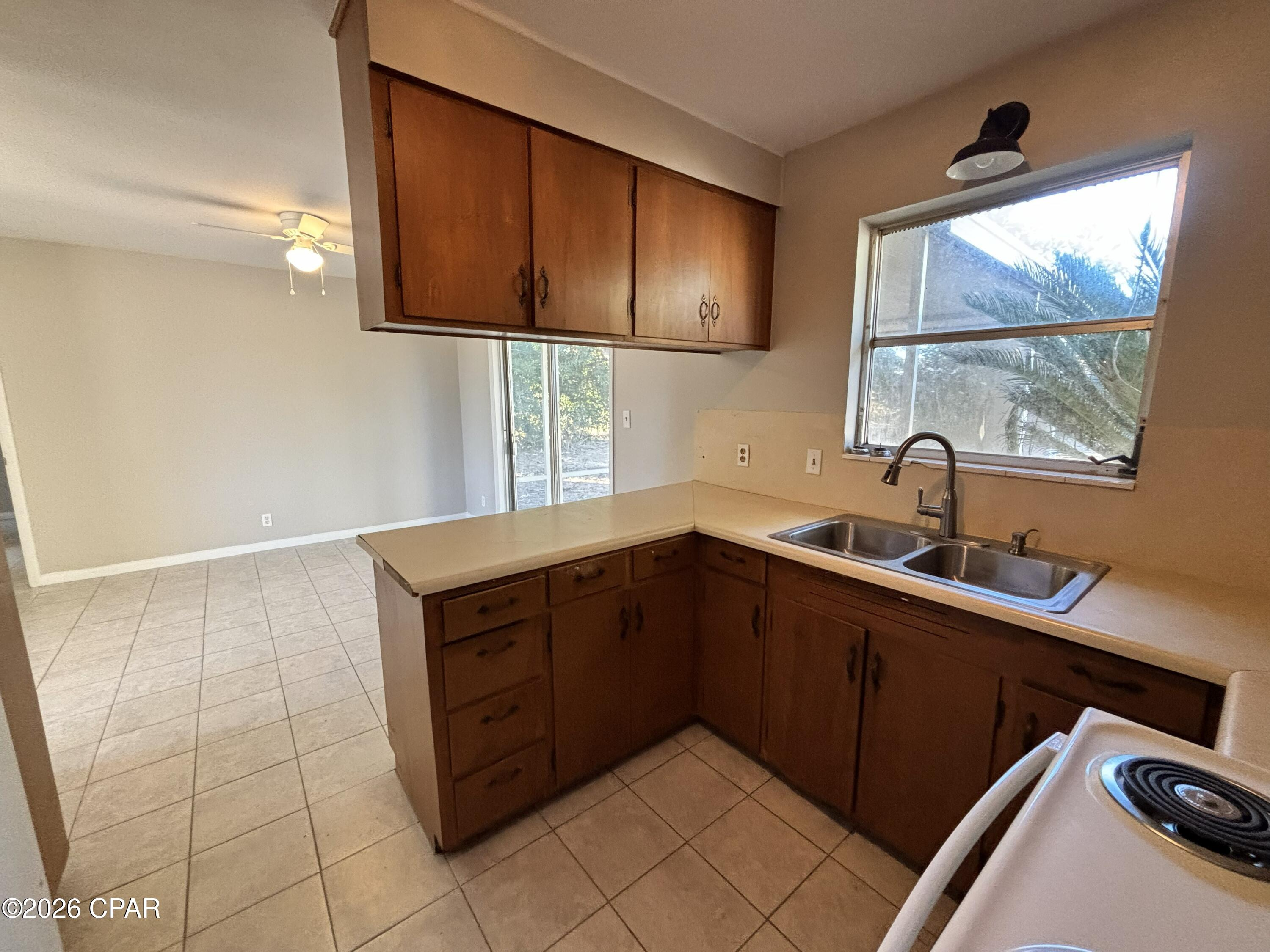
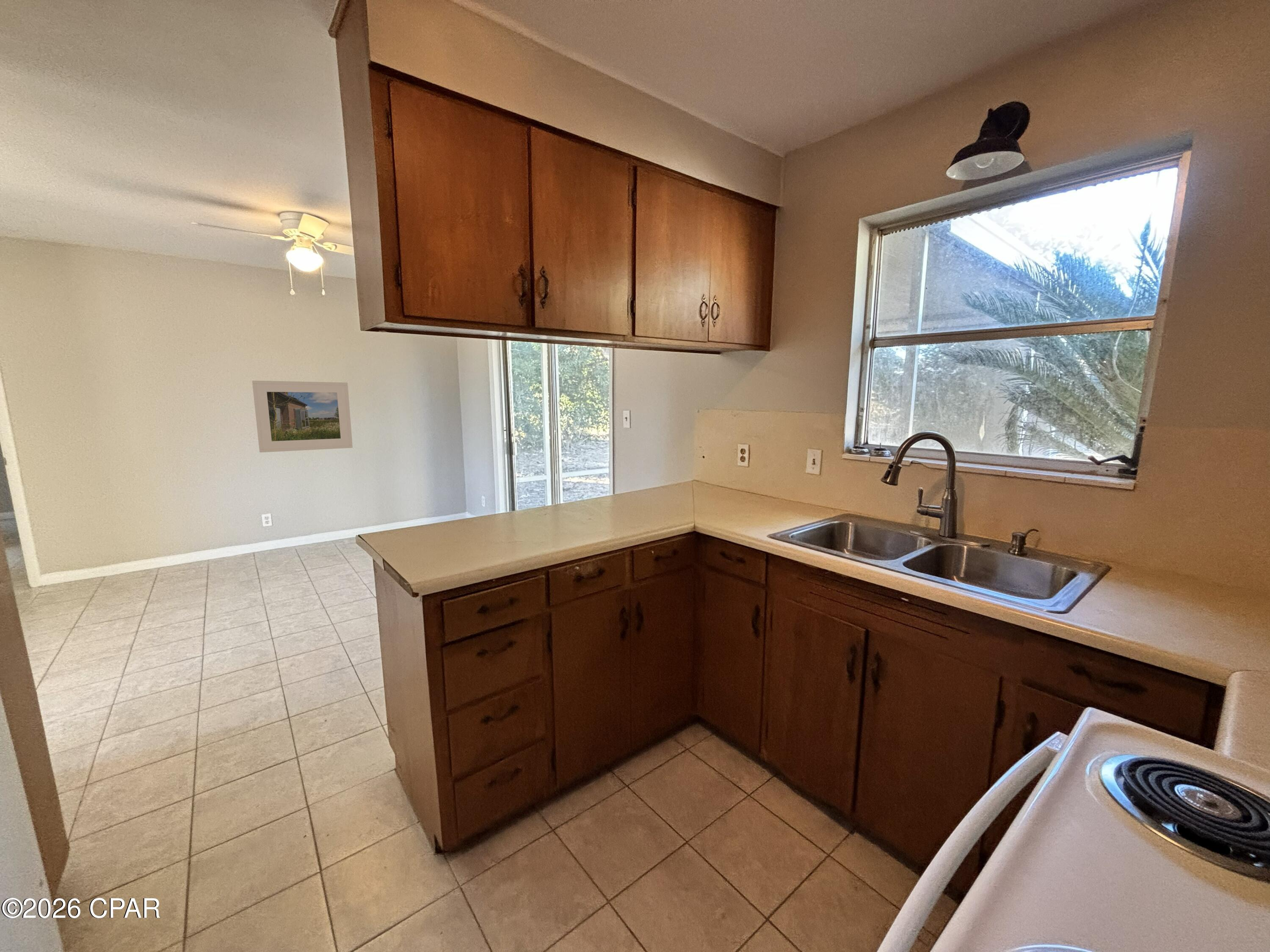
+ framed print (305, 416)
